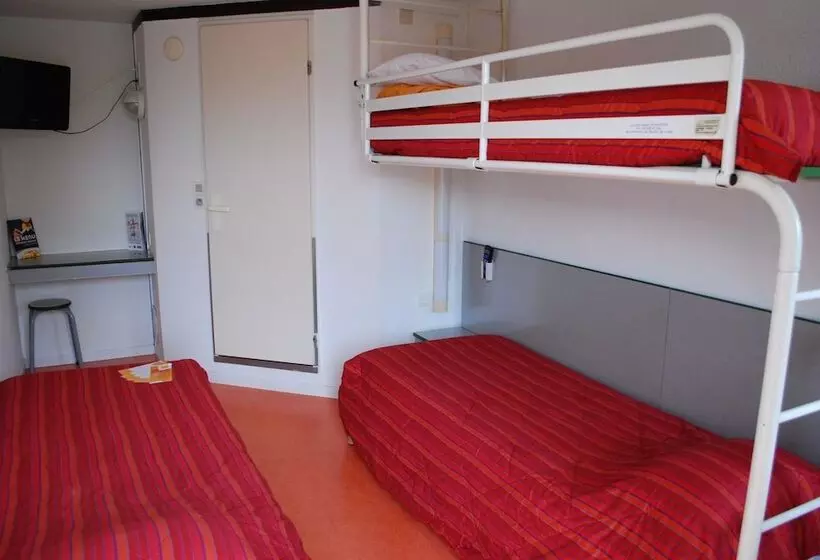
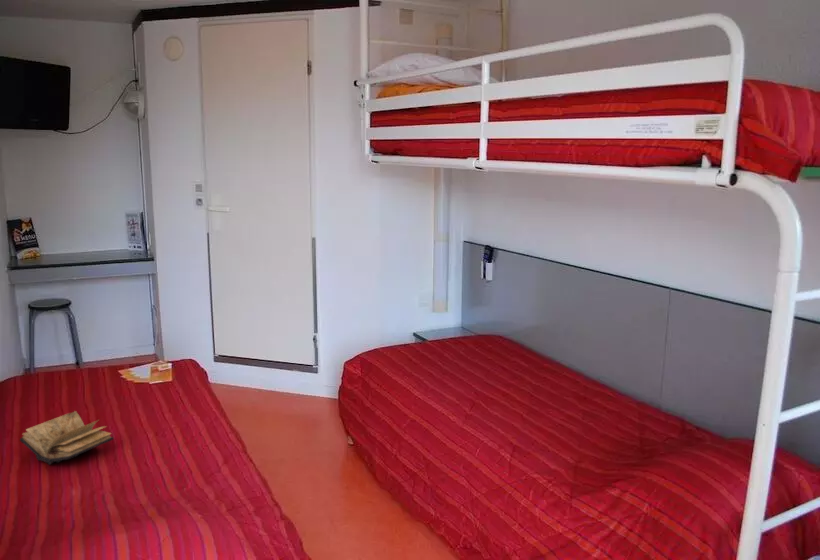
+ book (67, 438)
